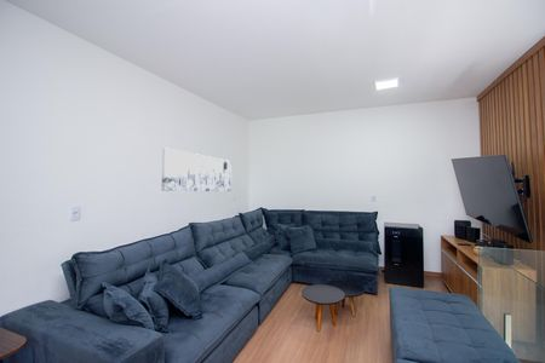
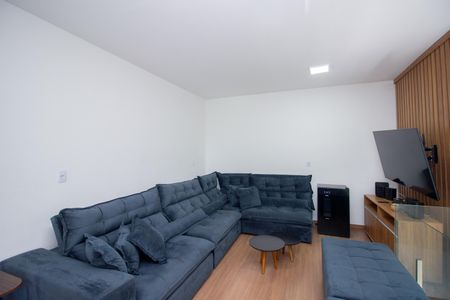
- wall art (202, 173)
